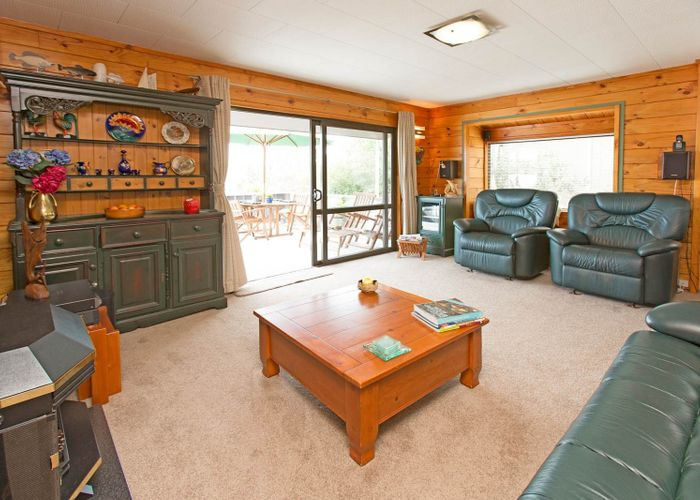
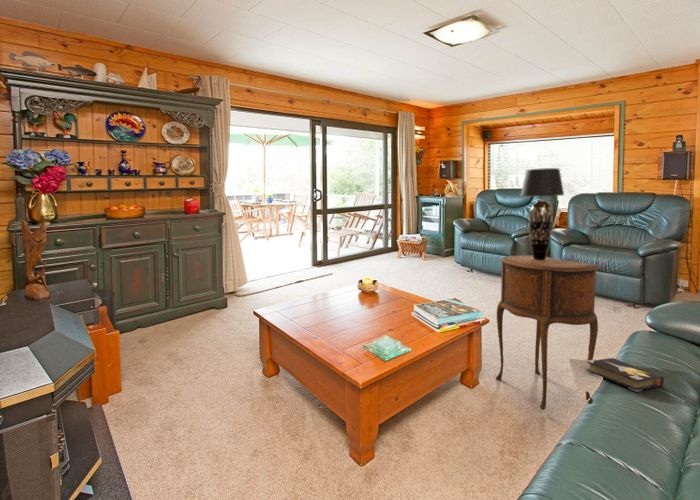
+ hardback book (623, 372)
+ table lamp (541, 214)
+ side table (540, 326)
